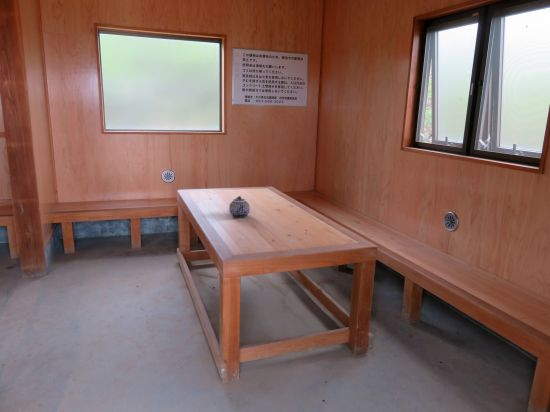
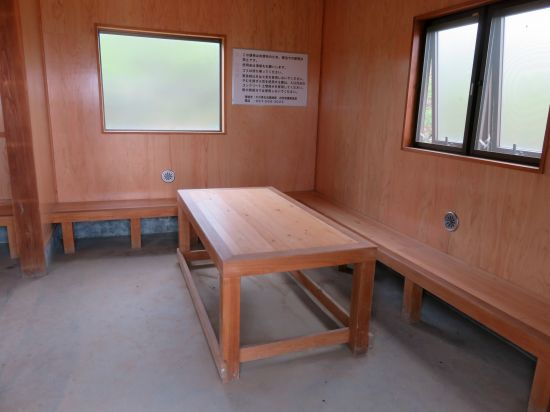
- teapot (239, 206)
